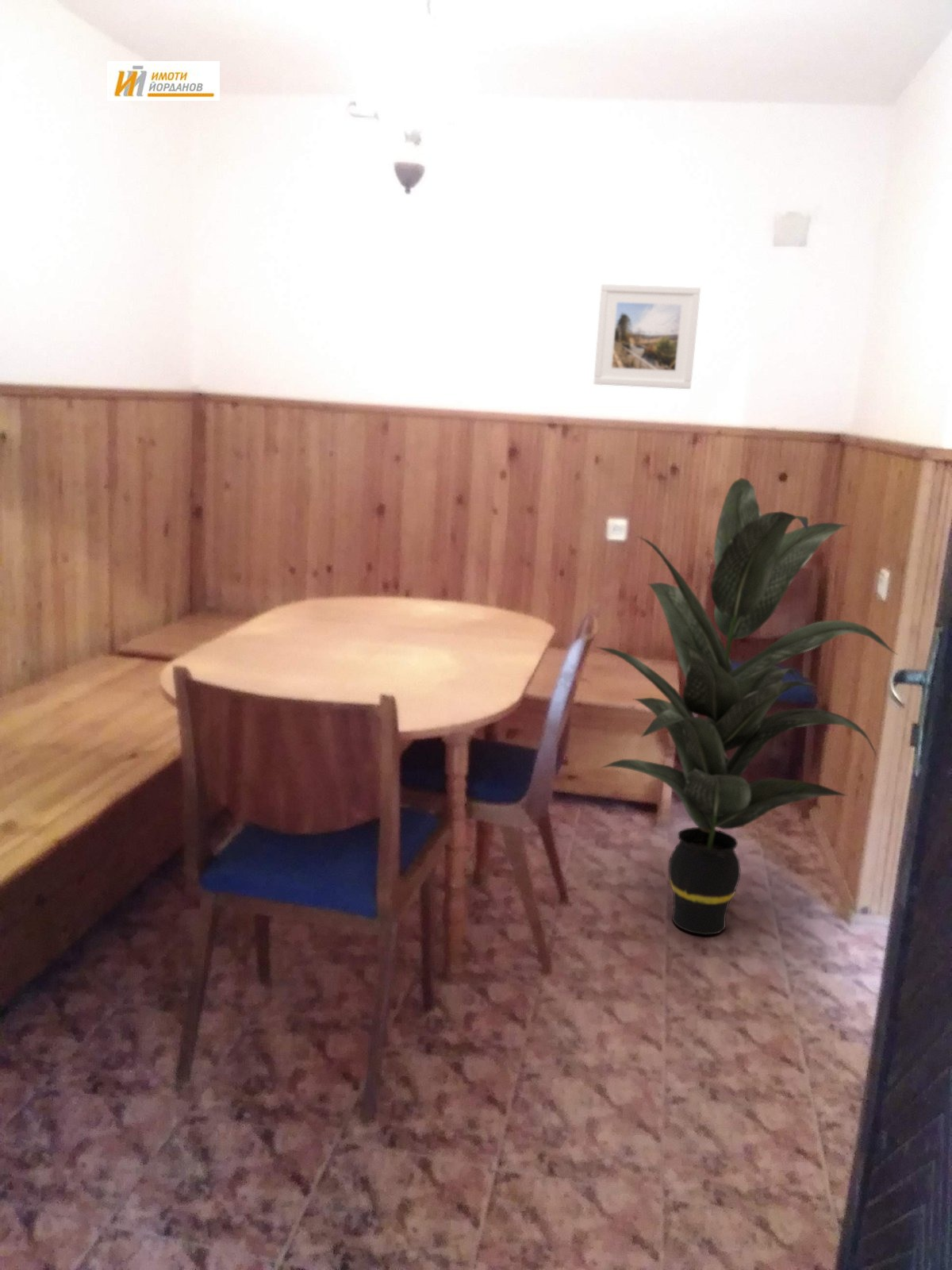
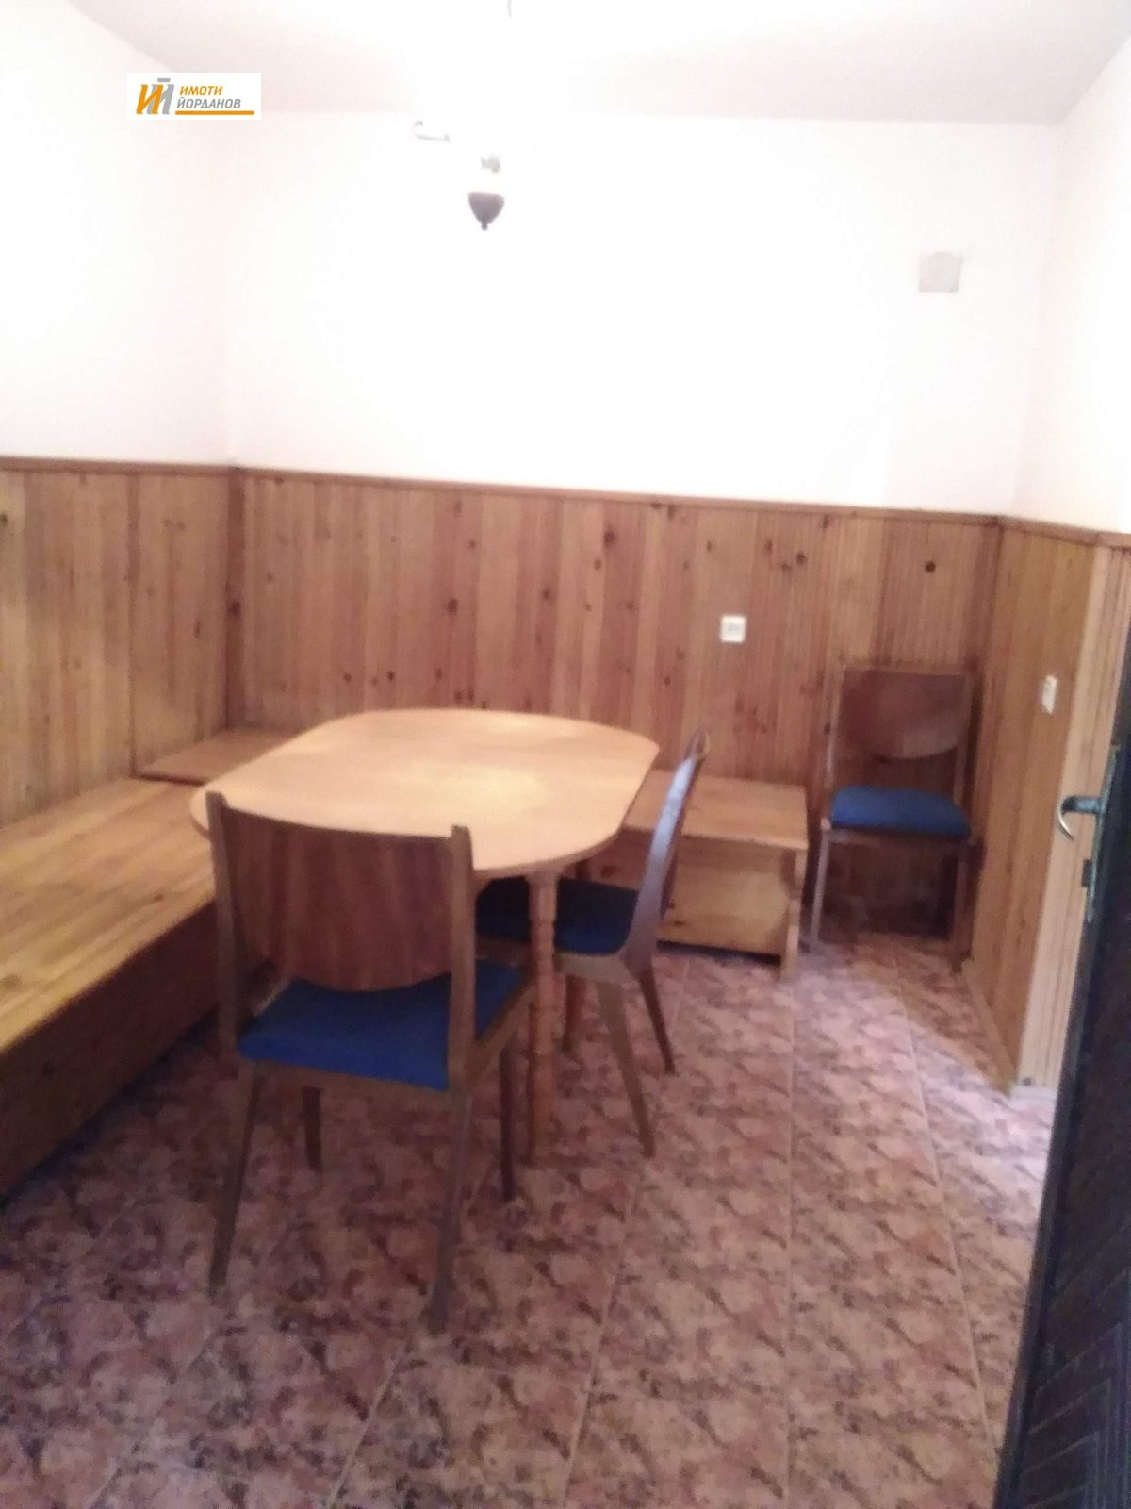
- indoor plant (731, 707)
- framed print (646, 337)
